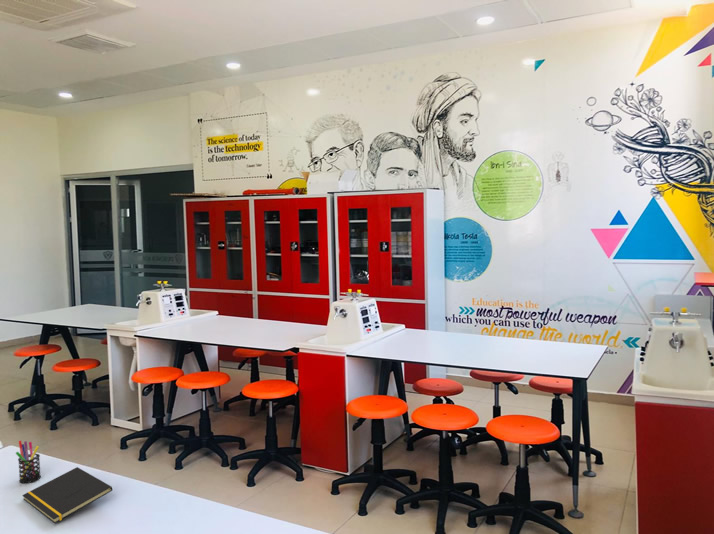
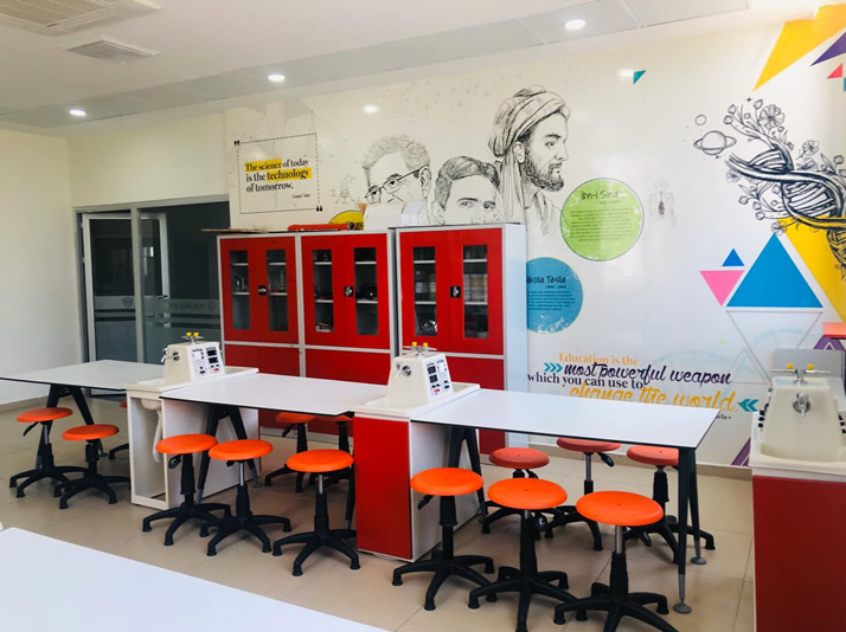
- notepad (67, 492)
- pen holder (26, 460)
